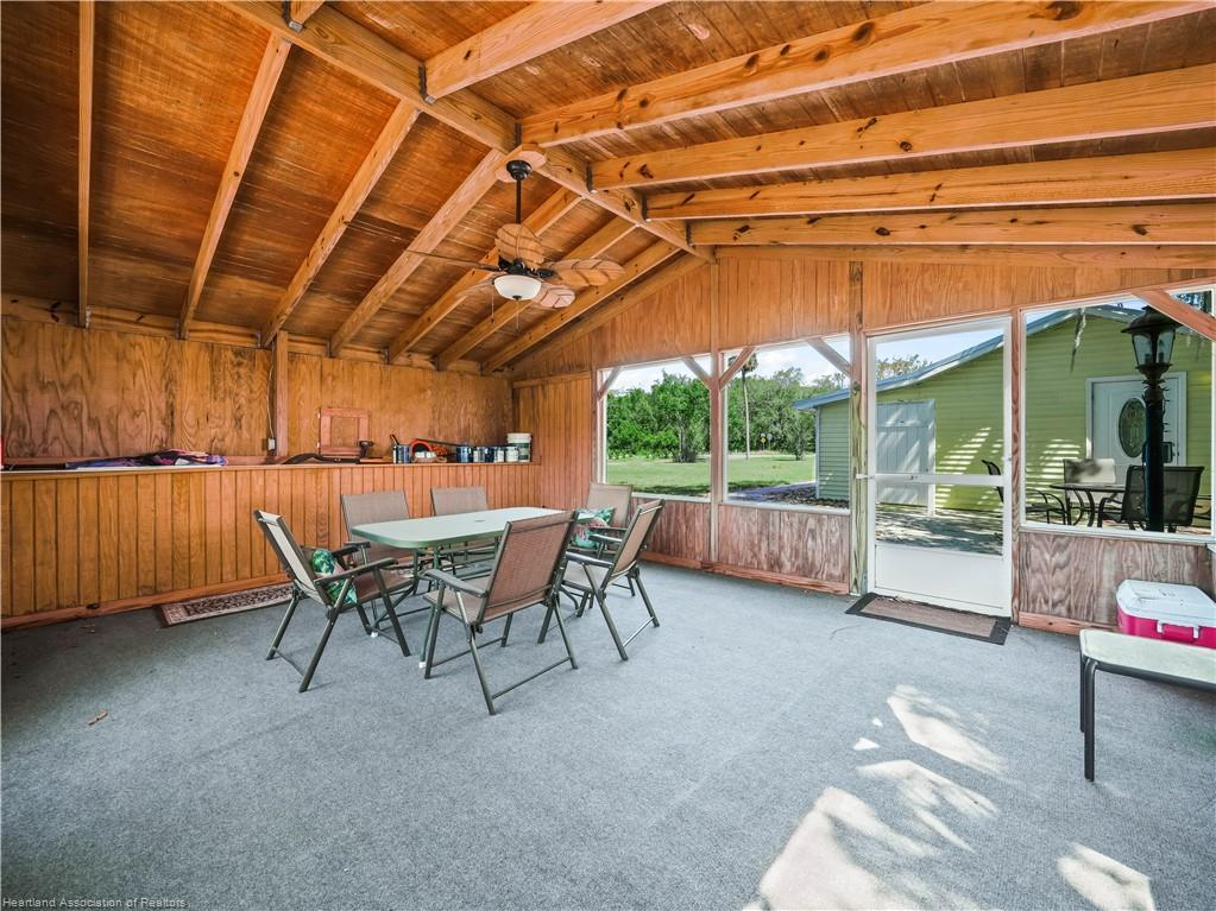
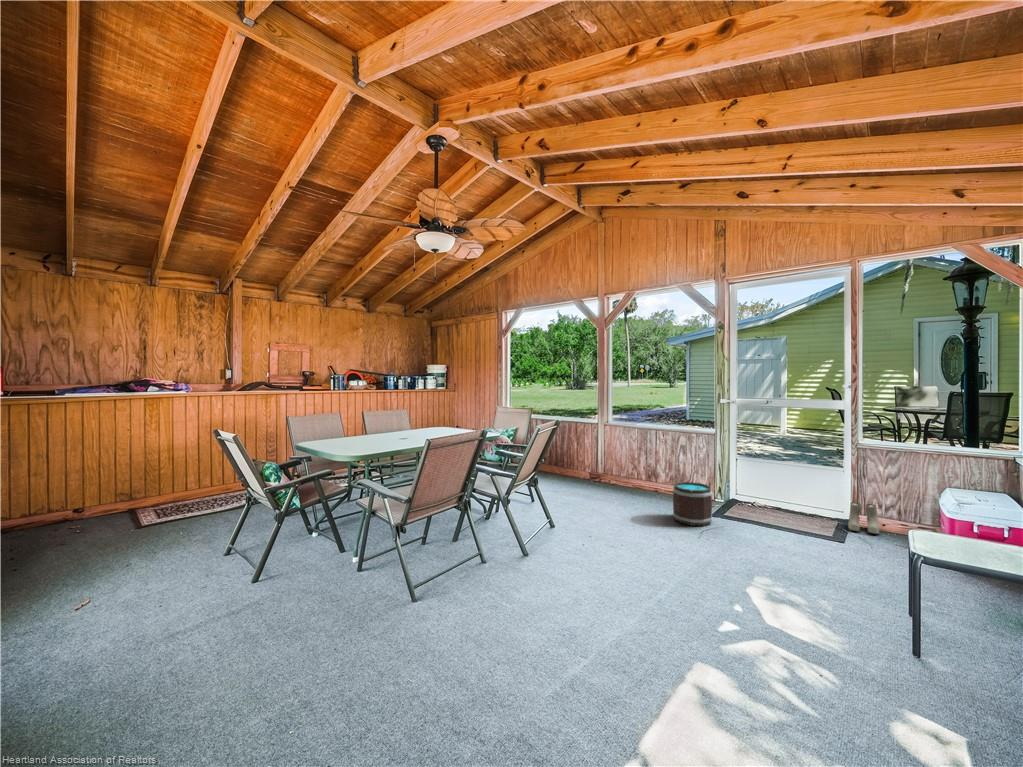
+ bucket (692, 503)
+ boots (865, 515)
